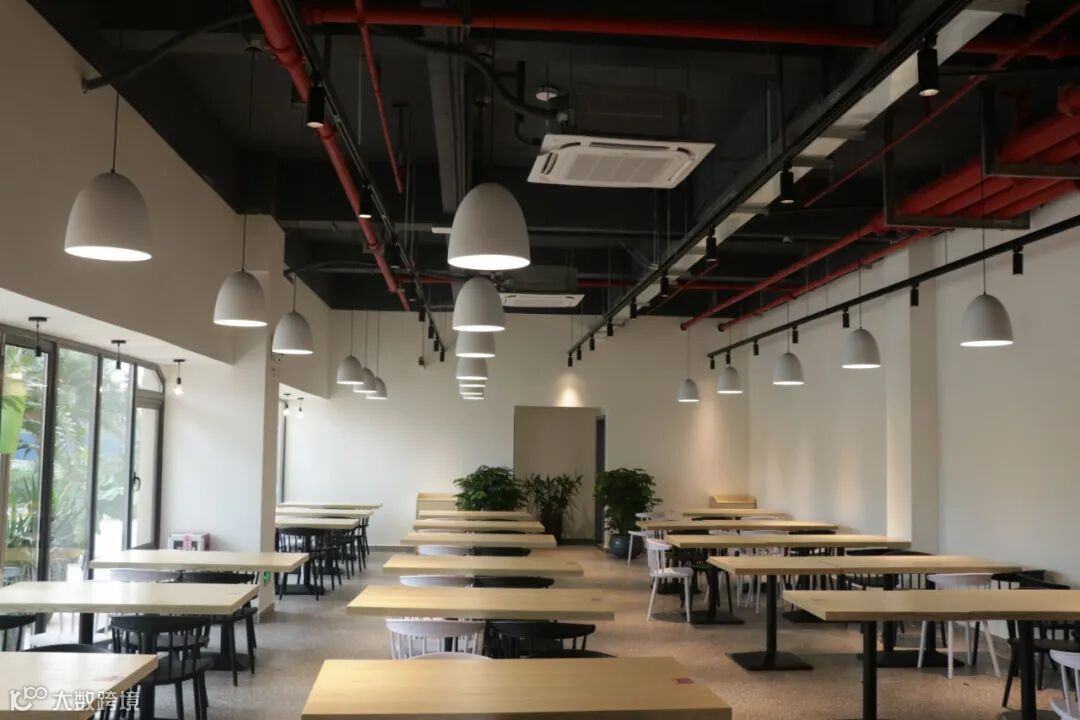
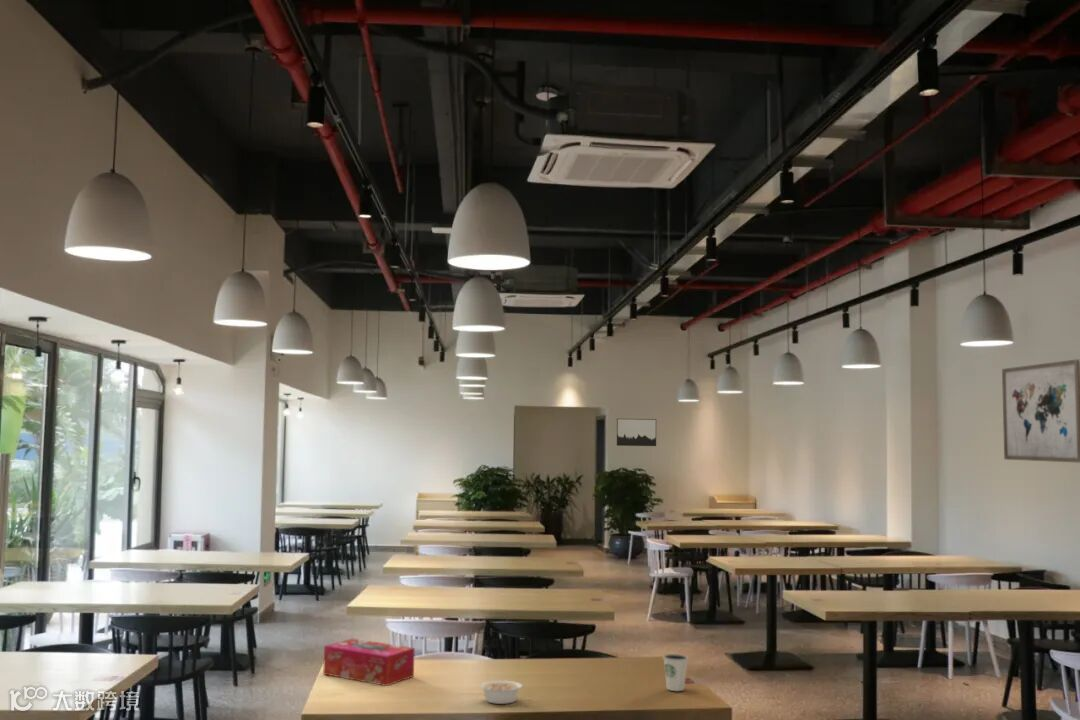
+ legume (502, 691)
+ tissue box (368, 661)
+ dixie cup (675, 673)
+ wall art (1039, 412)
+ wall art (636, 432)
